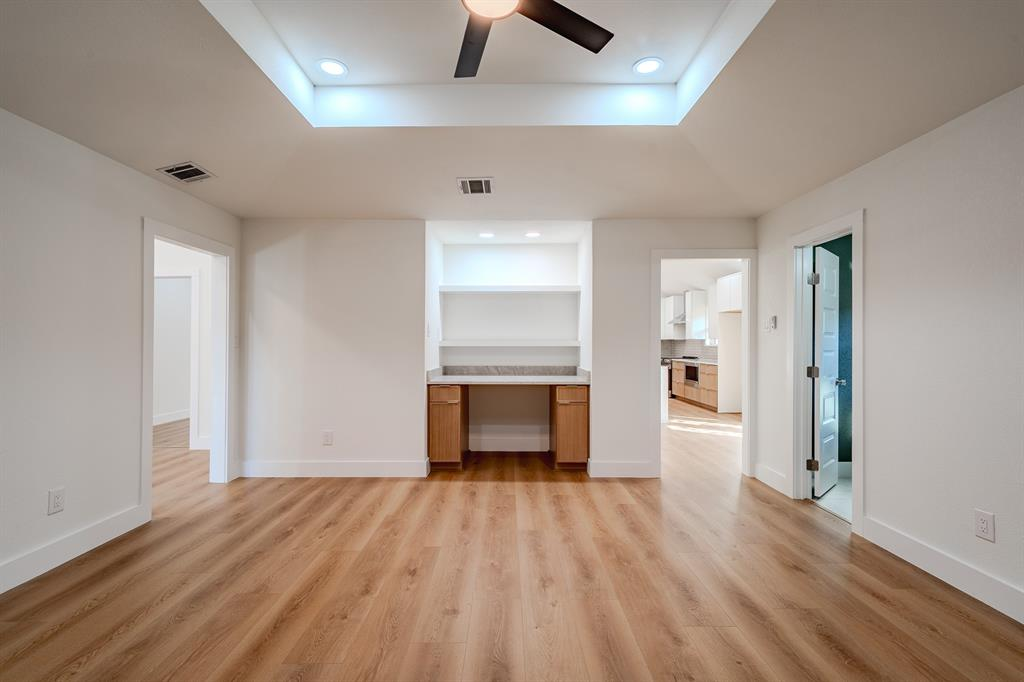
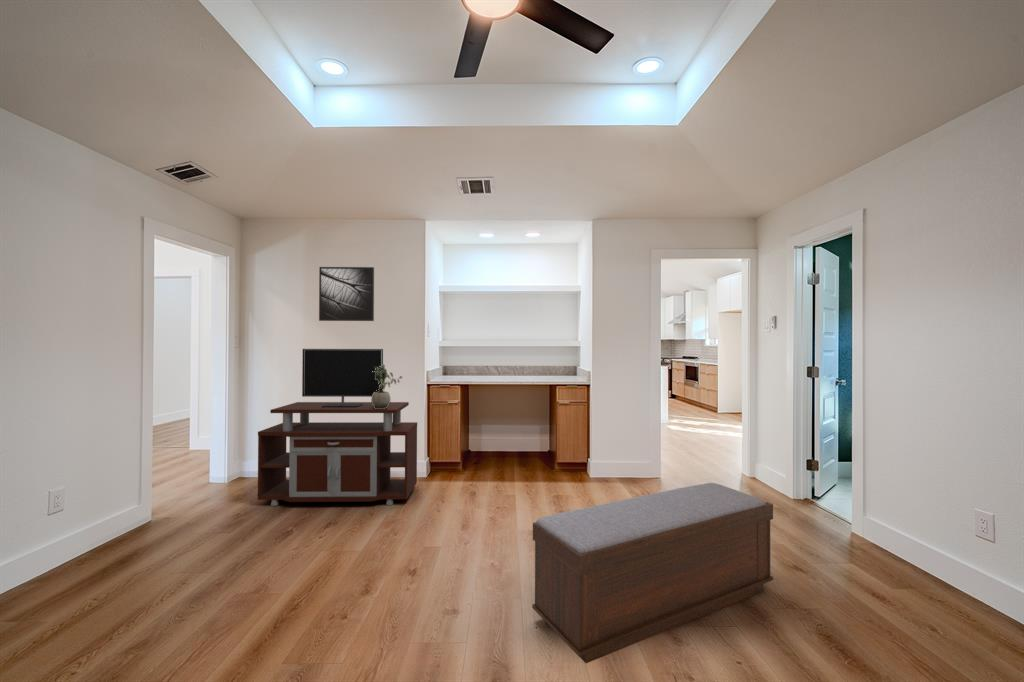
+ tv stand (342, 422)
+ potted plant (385, 385)
+ bench (658, 554)
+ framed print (346, 294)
